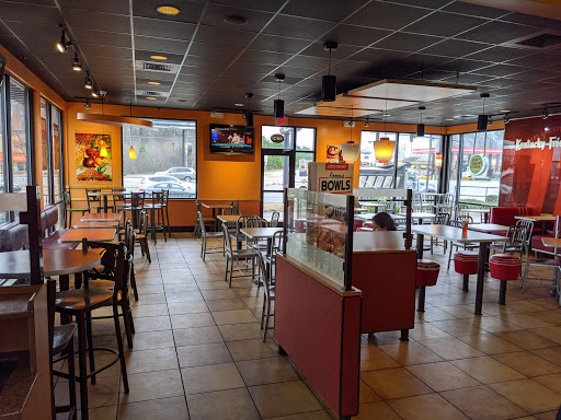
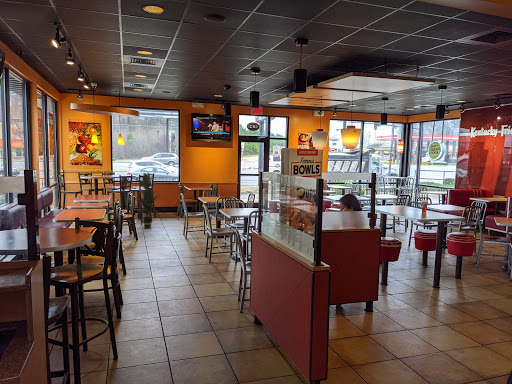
+ indoor plant (145, 200)
